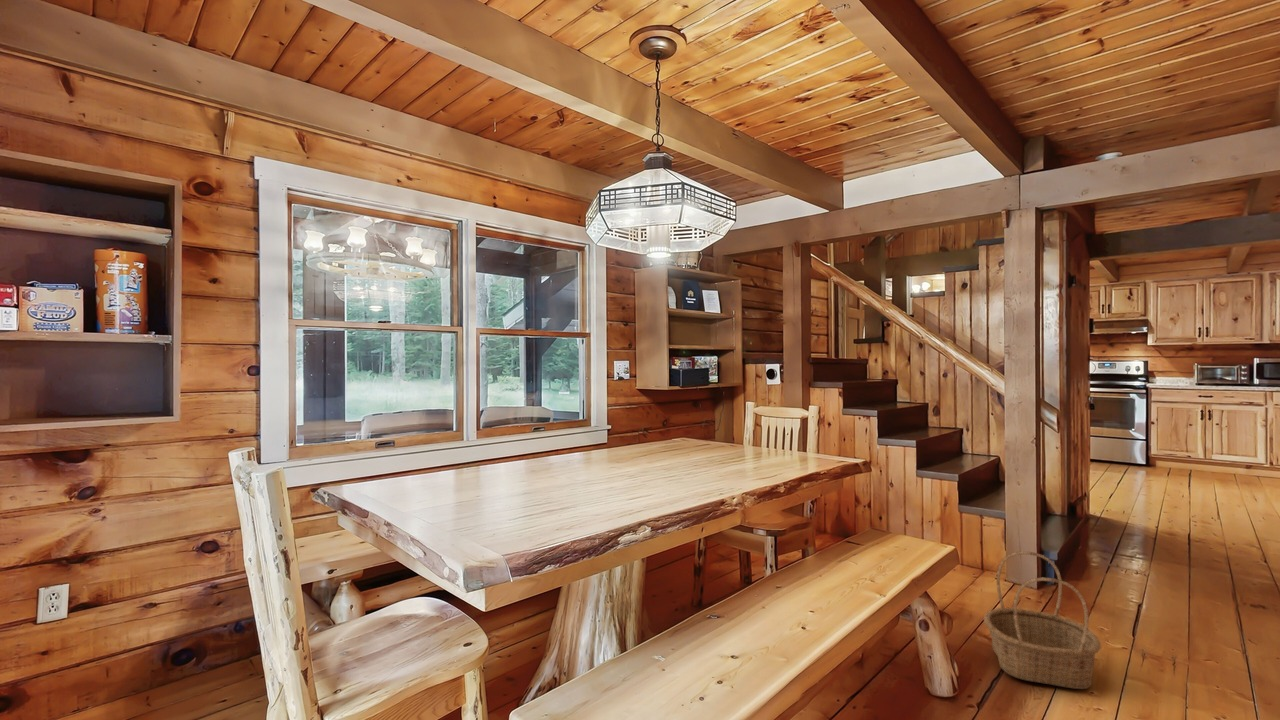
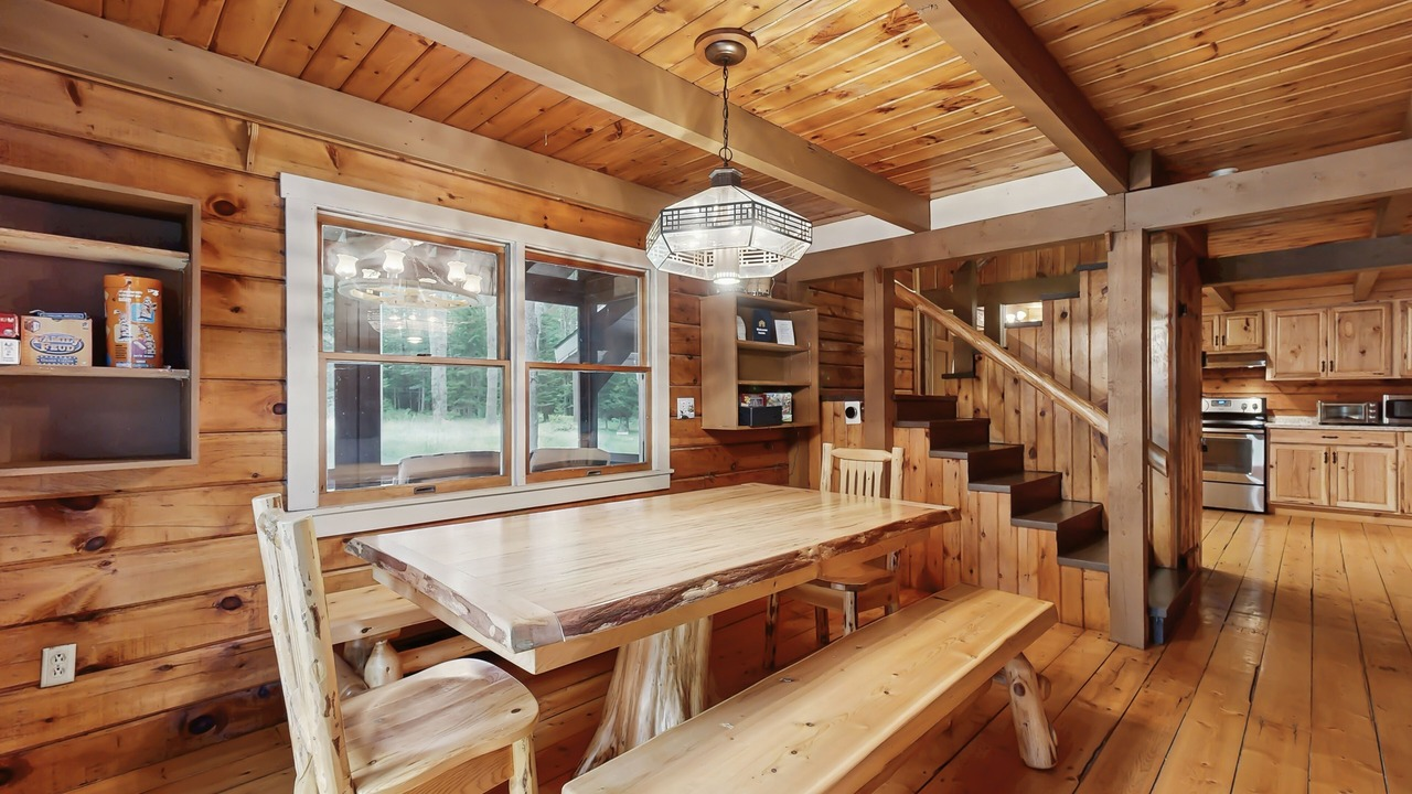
- basket (1039, 616)
